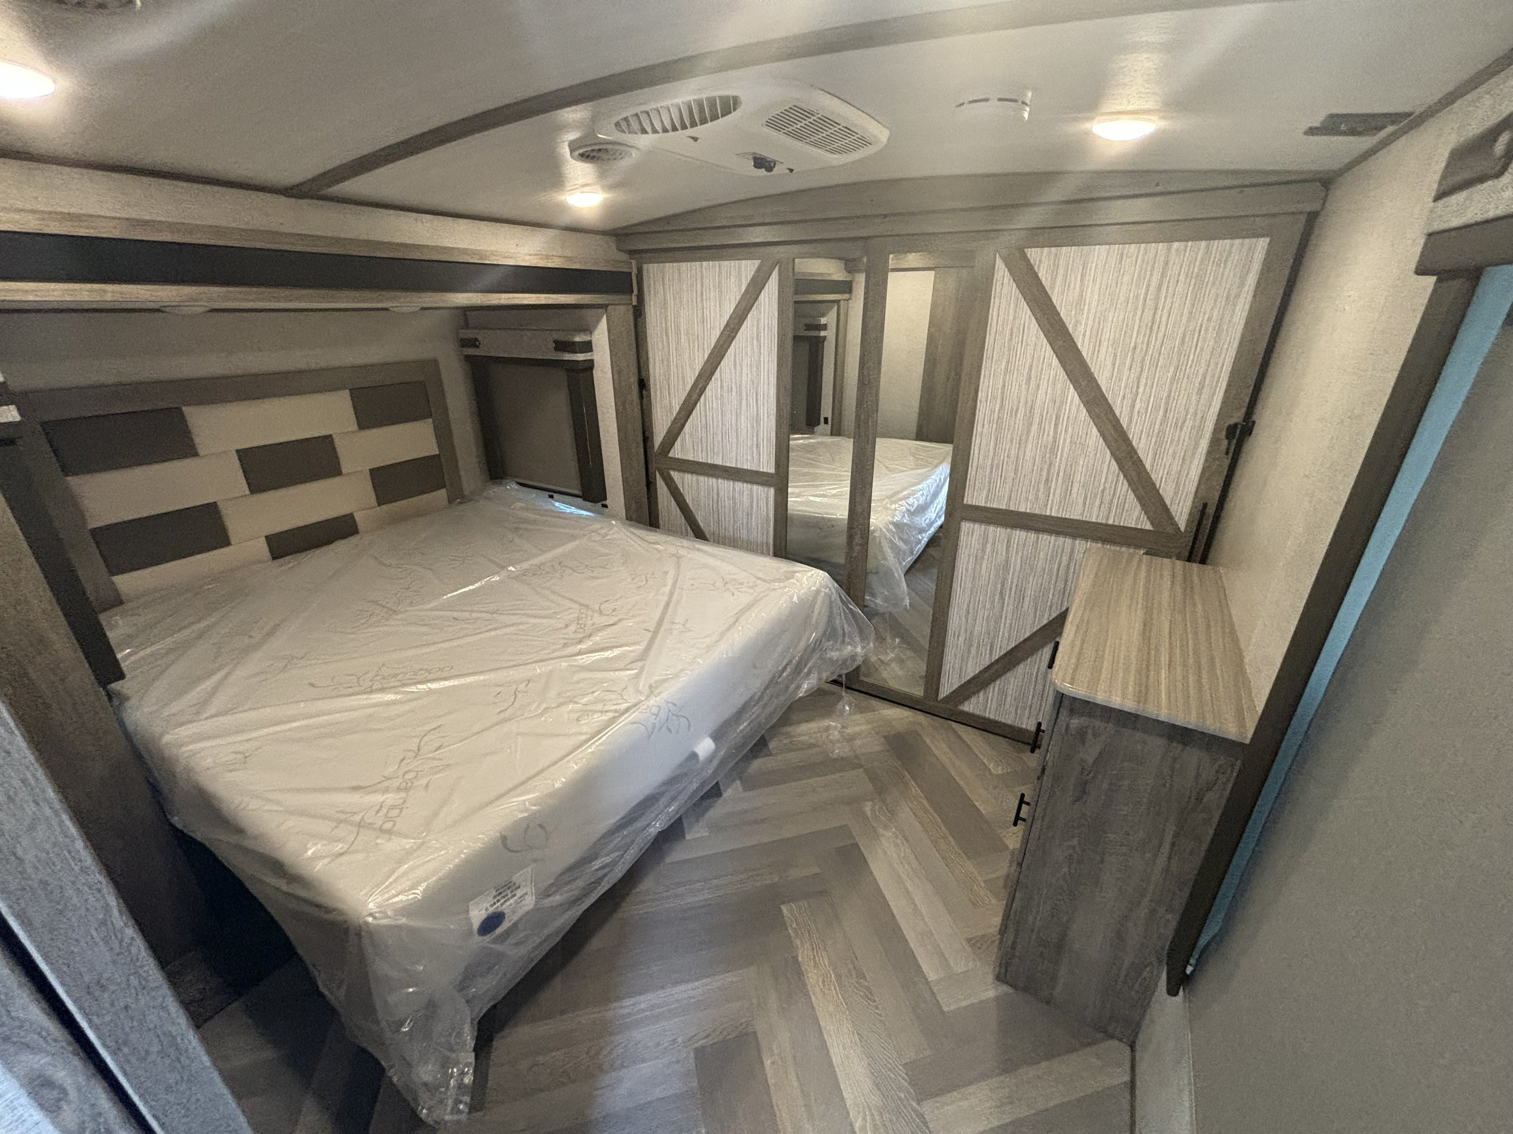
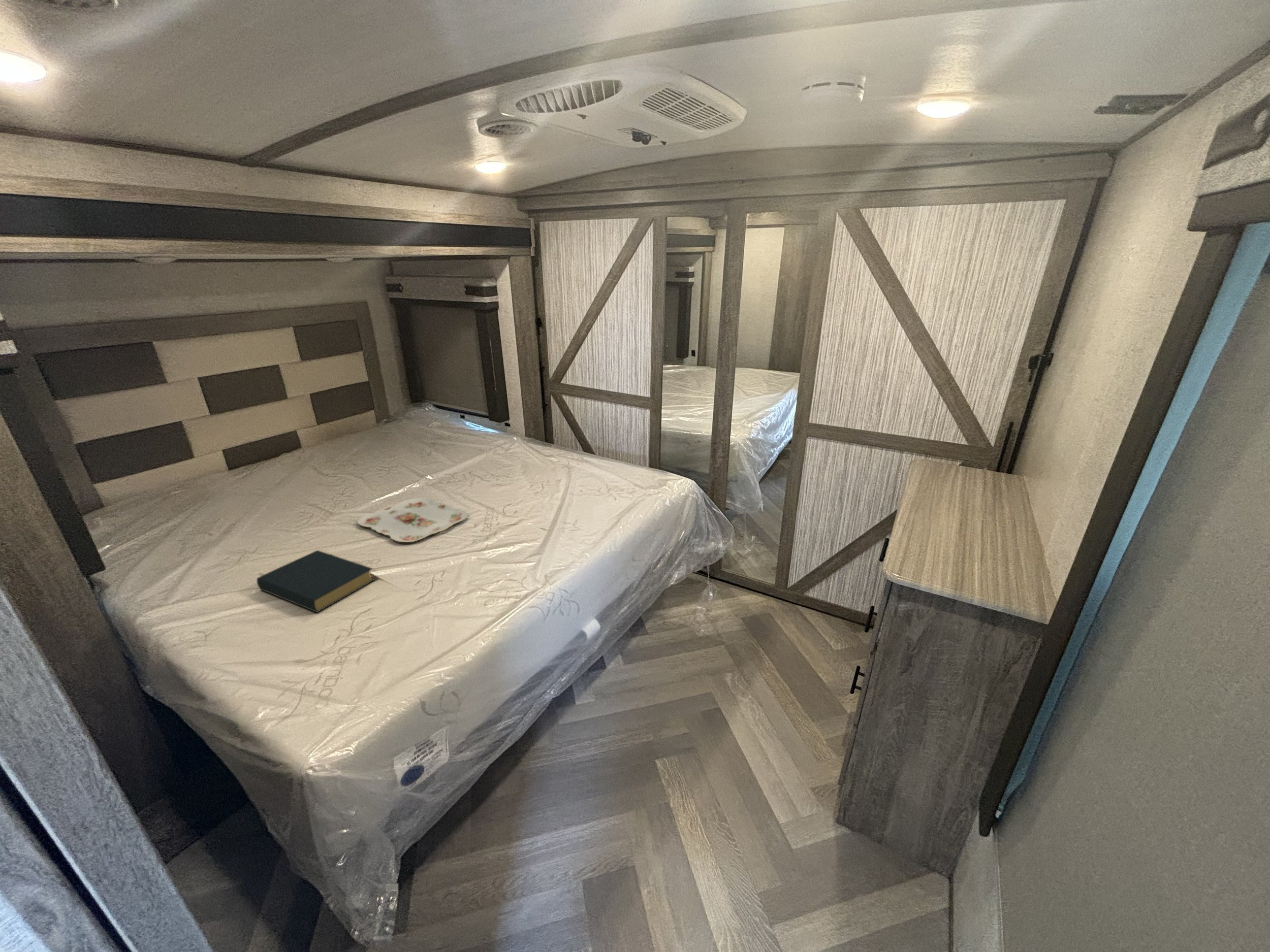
+ hardback book (316, 579)
+ serving tray (414, 519)
